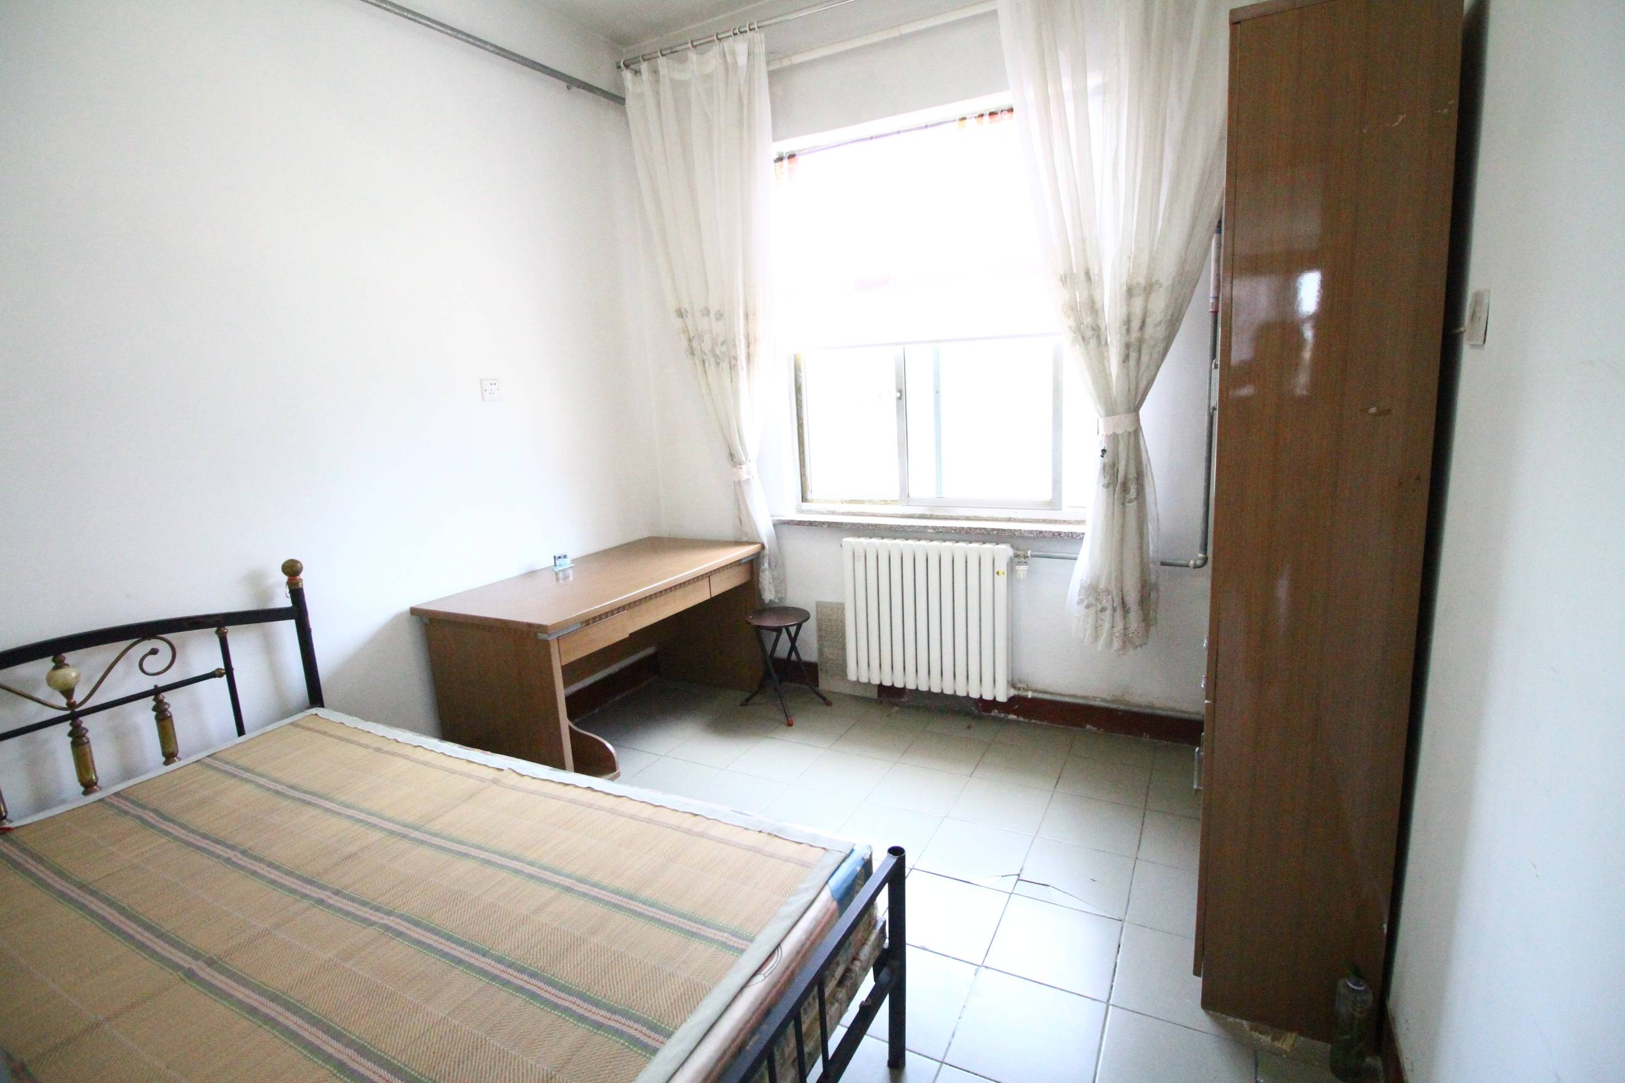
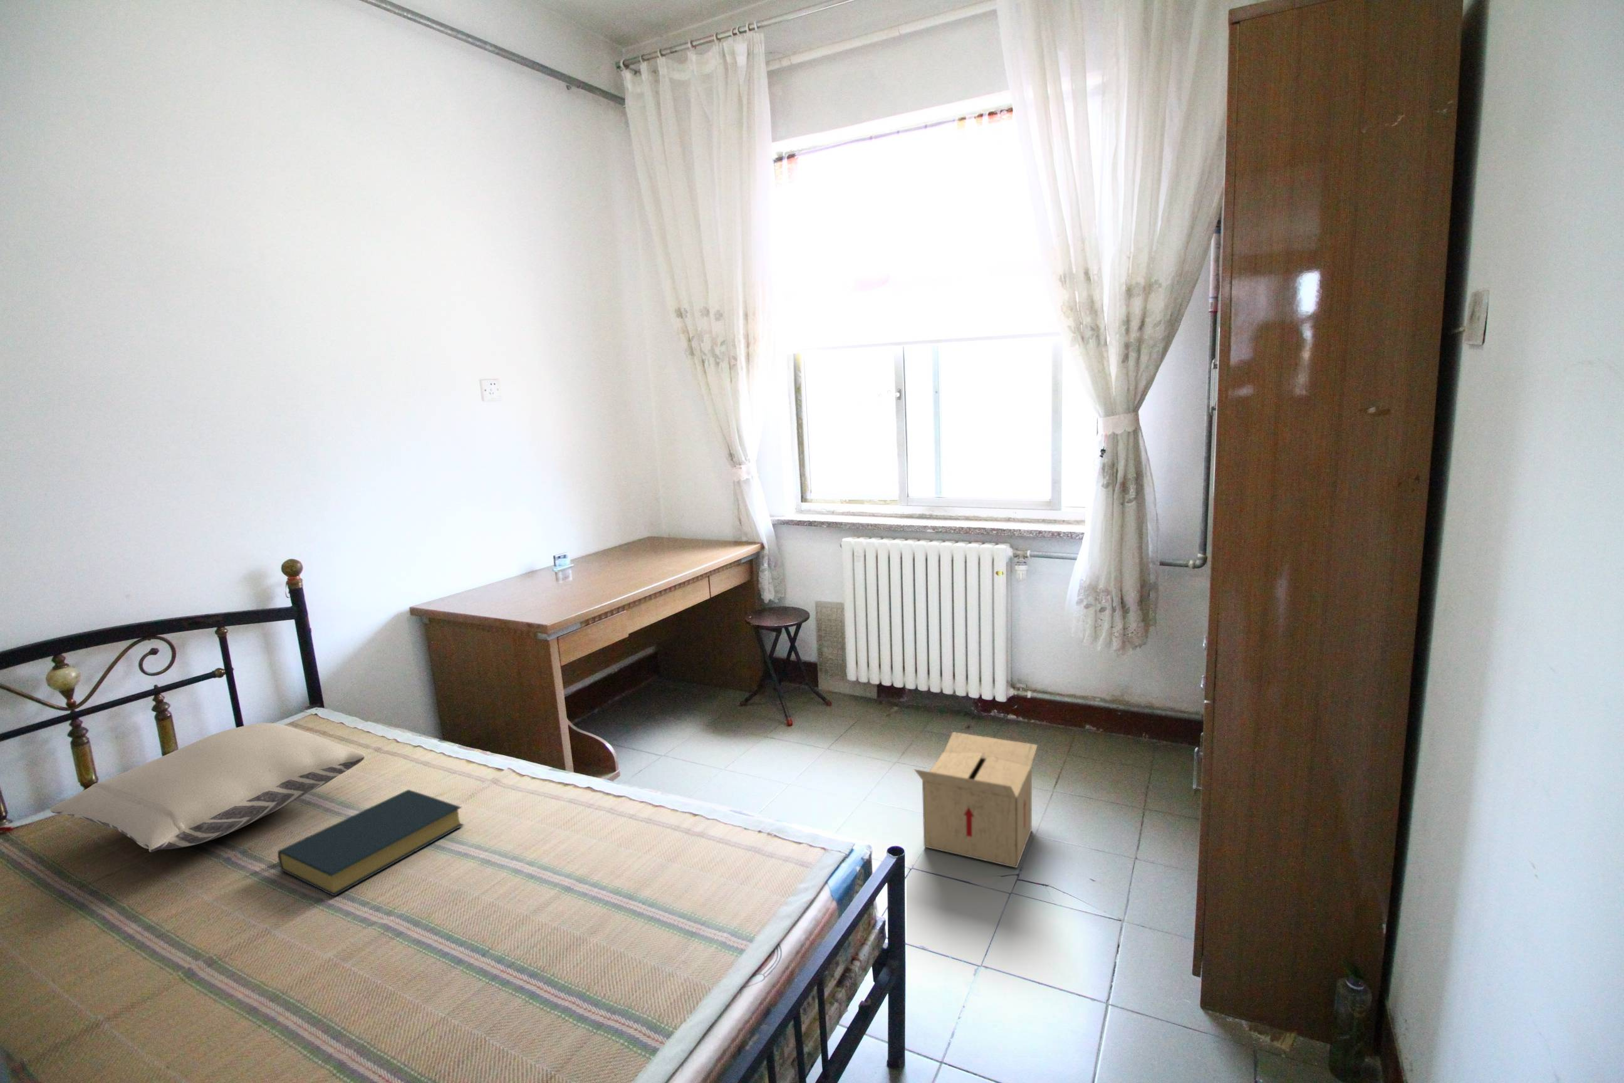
+ pillow (218, 782)
+ cardboard box (979, 793)
+ hardback book (375, 836)
